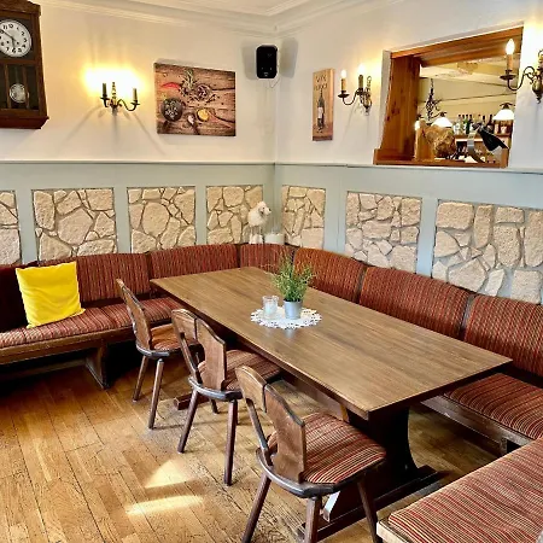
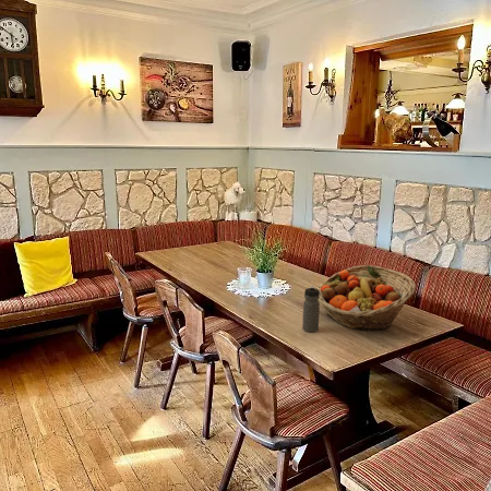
+ water bottle (311, 308)
+ fruit basket (362, 296)
